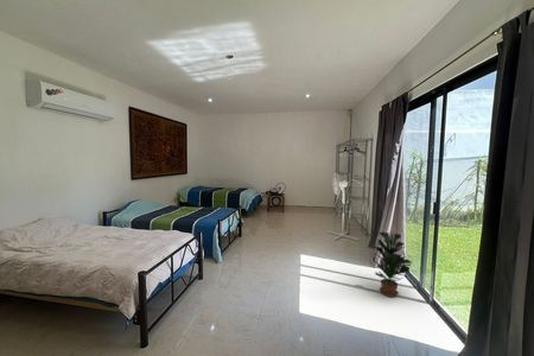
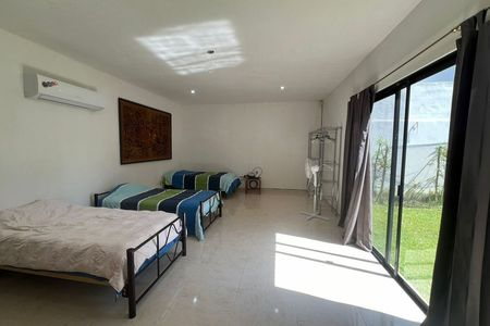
- potted plant (393, 263)
